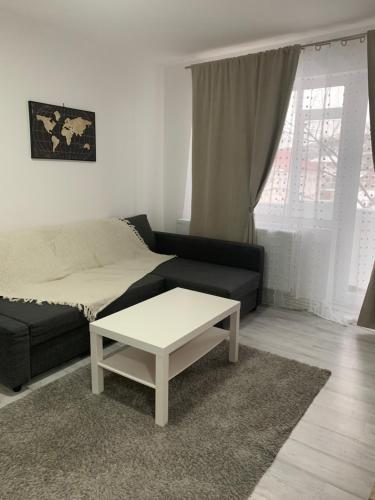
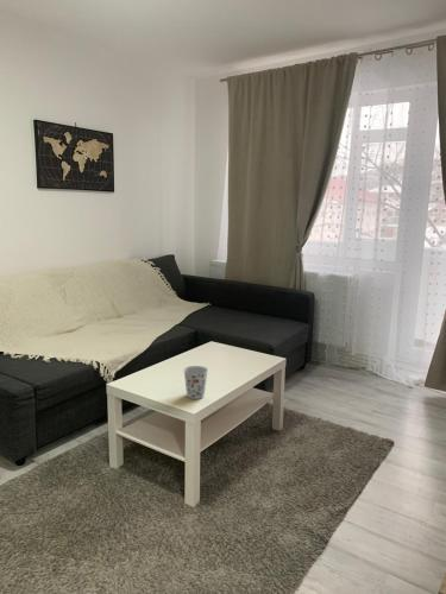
+ cup (195, 383)
